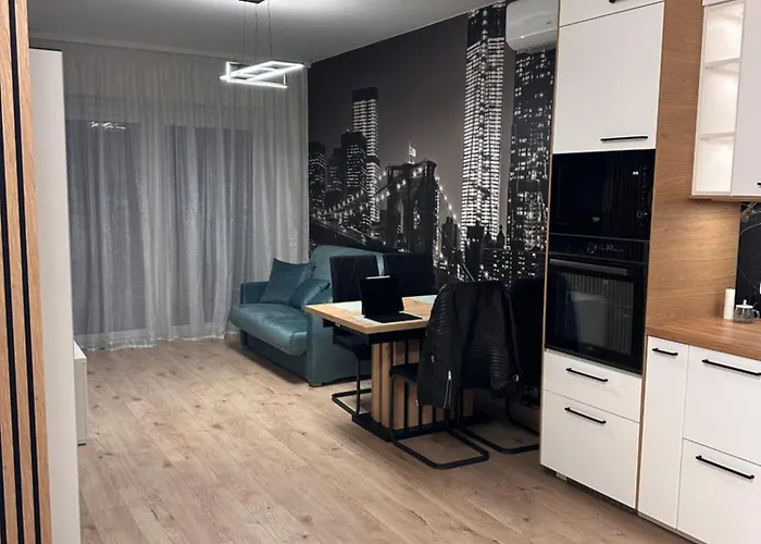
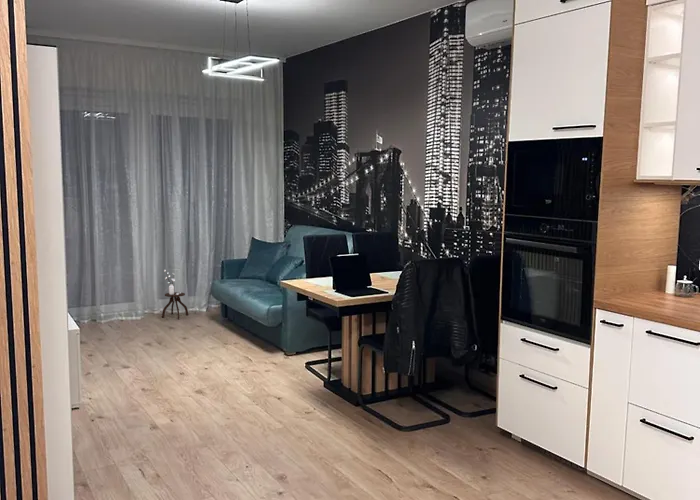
+ side table (174, 292)
